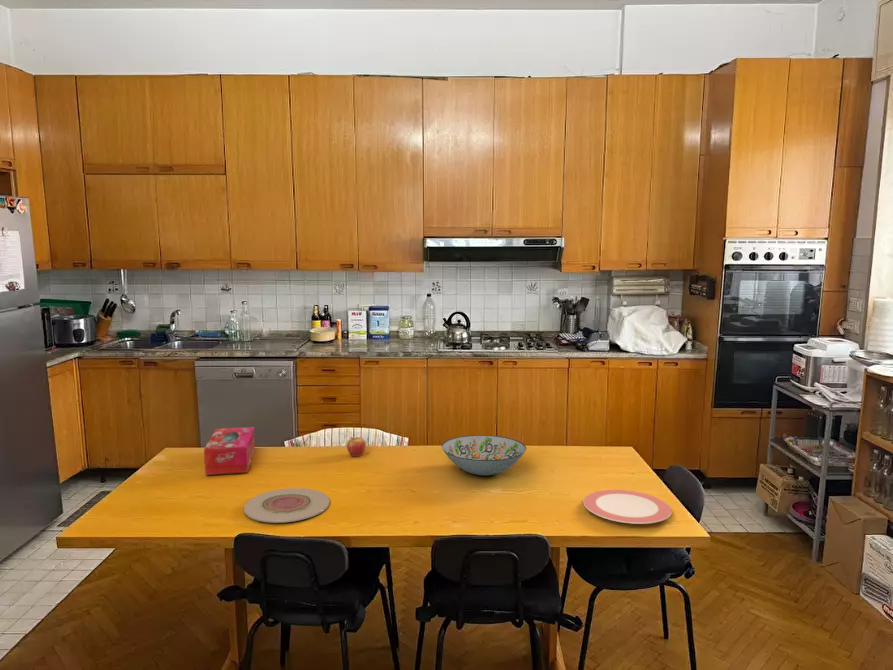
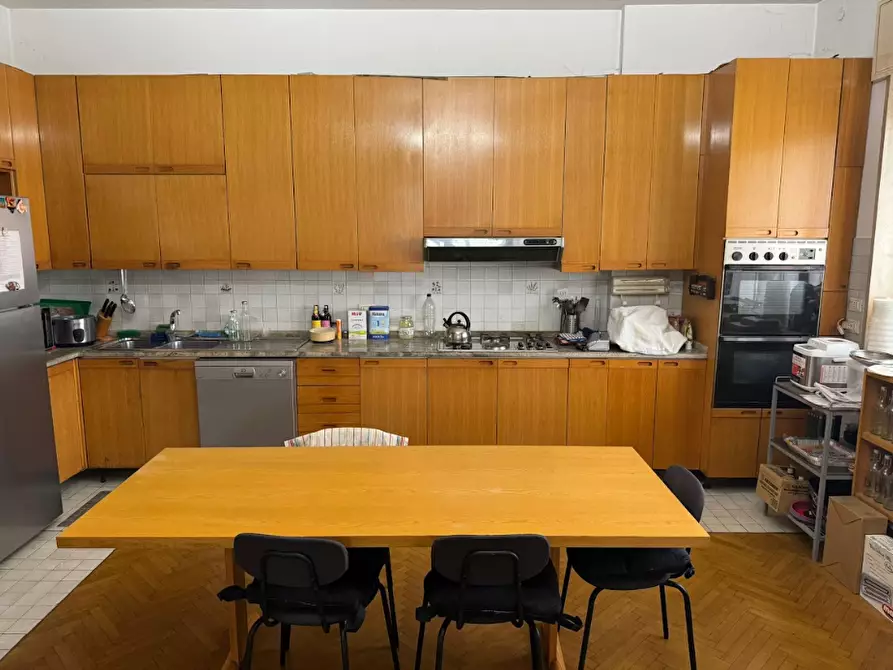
- decorative bowl (483, 459)
- plate (626, 507)
- fruit (356, 446)
- tissue box (231, 449)
- plate (287, 503)
